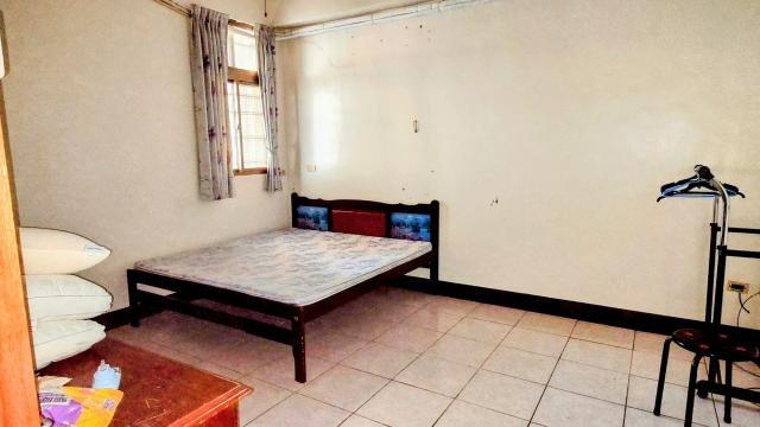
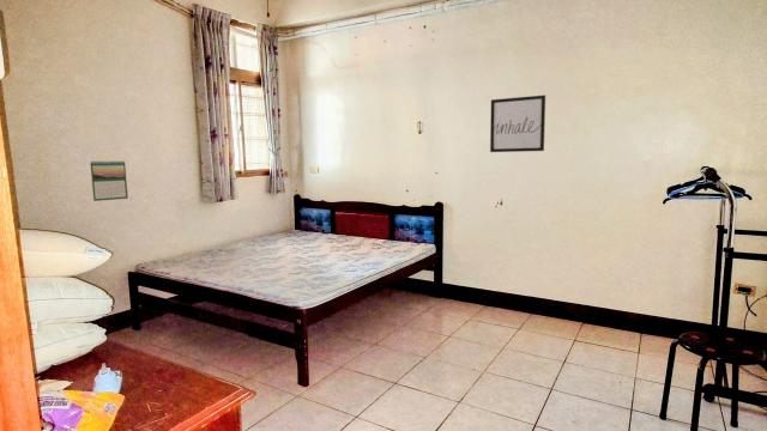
+ wall art (517, 125)
+ calendar (109, 180)
